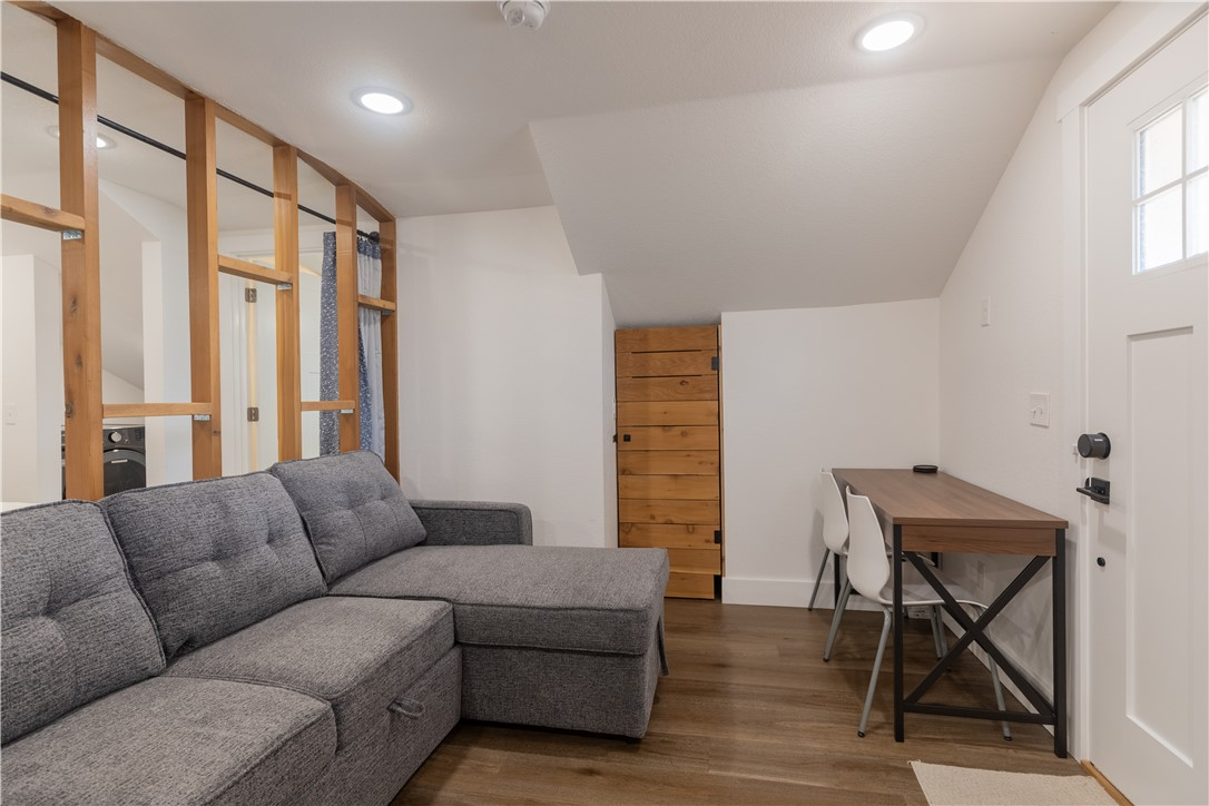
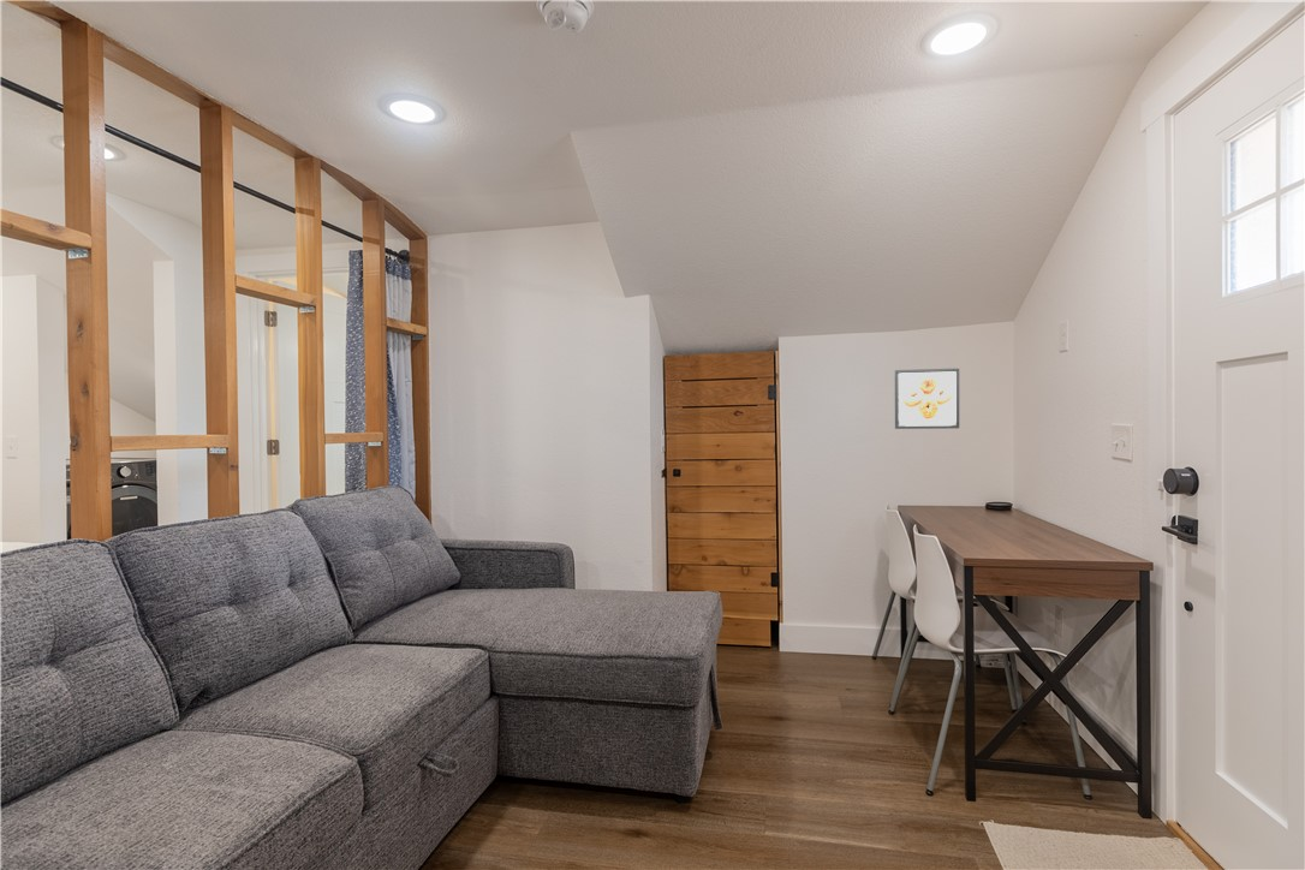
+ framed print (926, 399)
